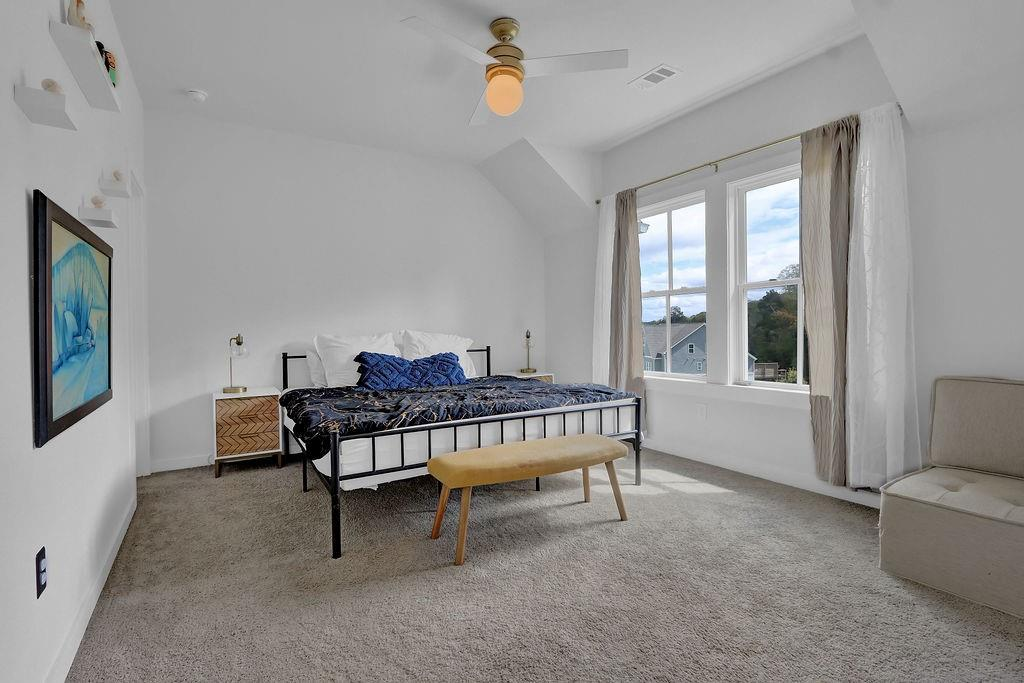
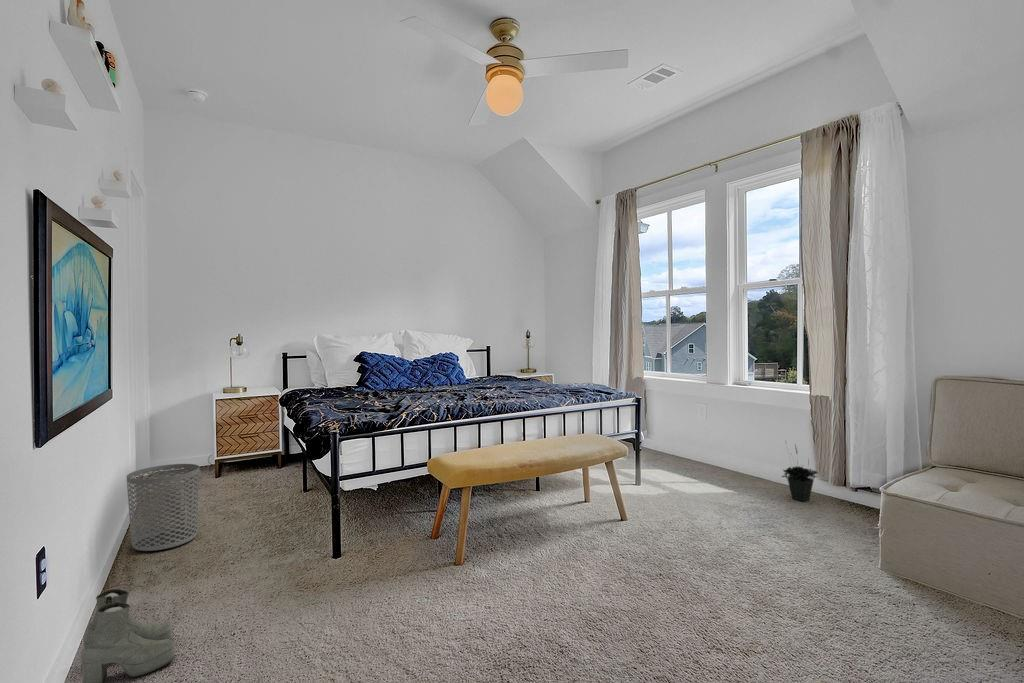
+ potted plant (799, 469)
+ waste bin (164, 506)
+ boots (129, 628)
